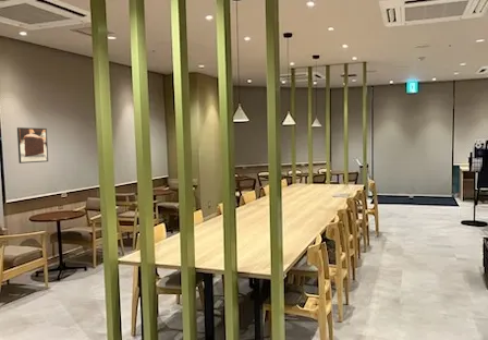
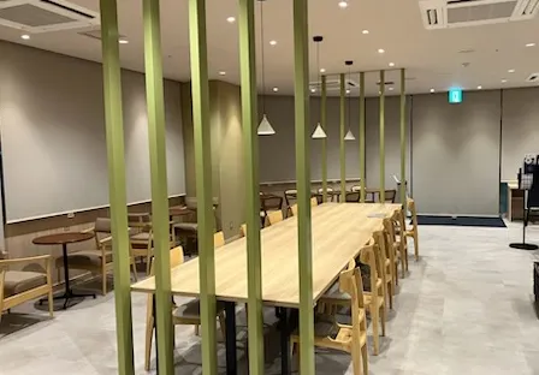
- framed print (33, 145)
